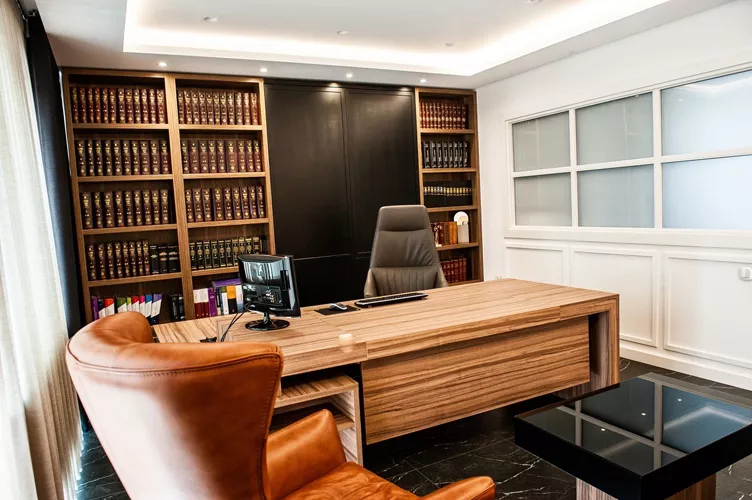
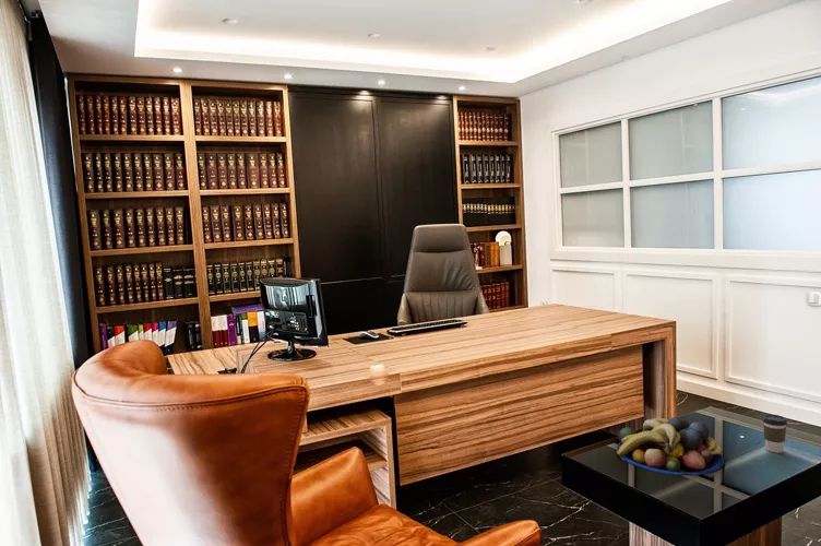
+ fruit bowl (668, 438)
+ coffee cup (774, 434)
